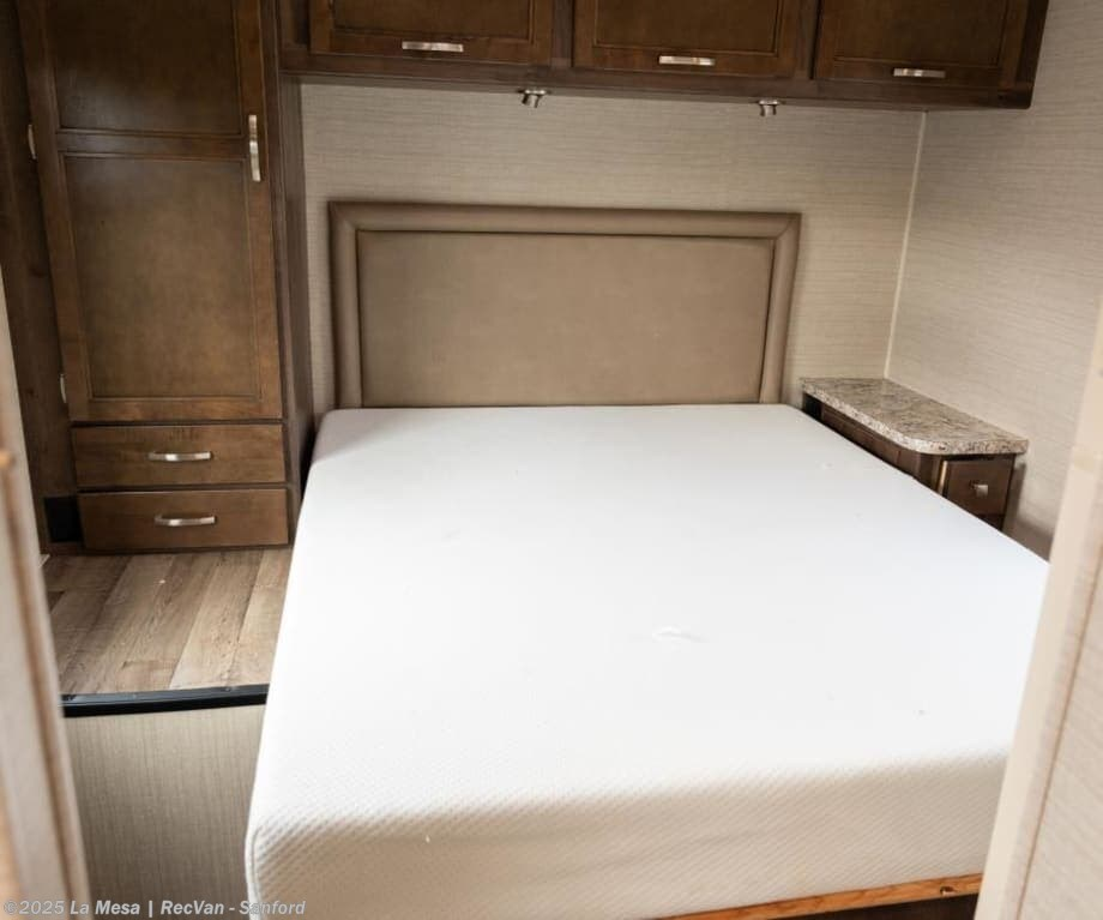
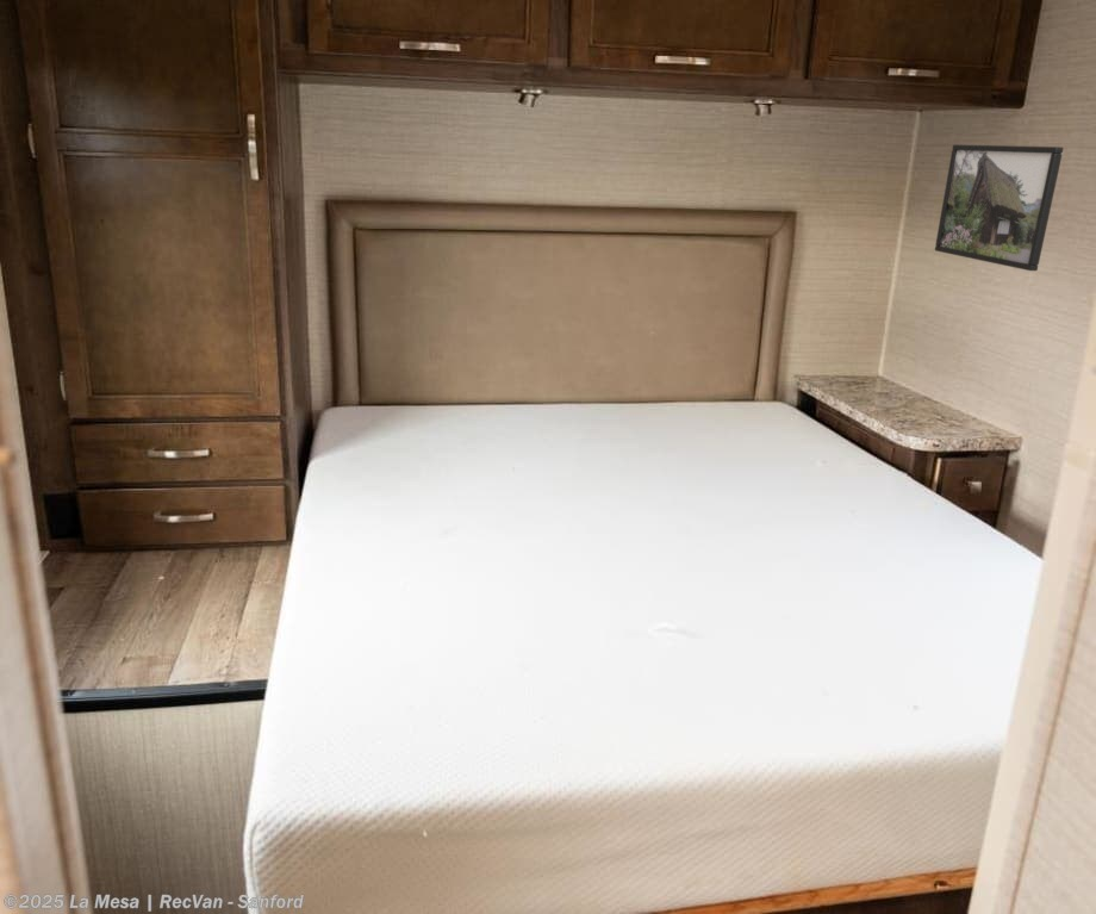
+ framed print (992, 204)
